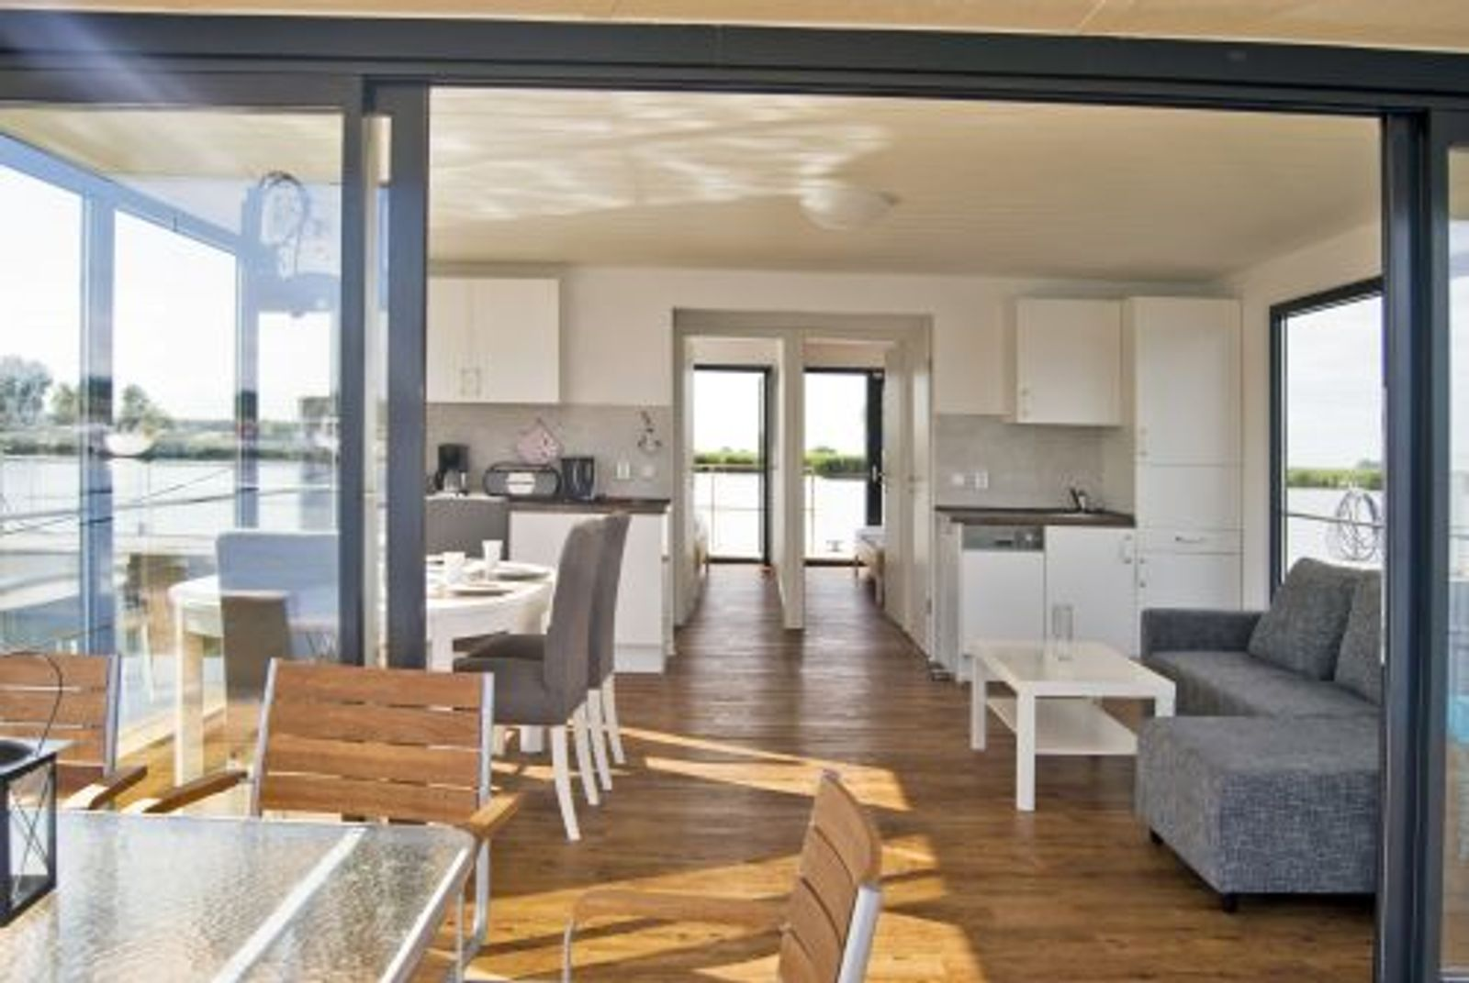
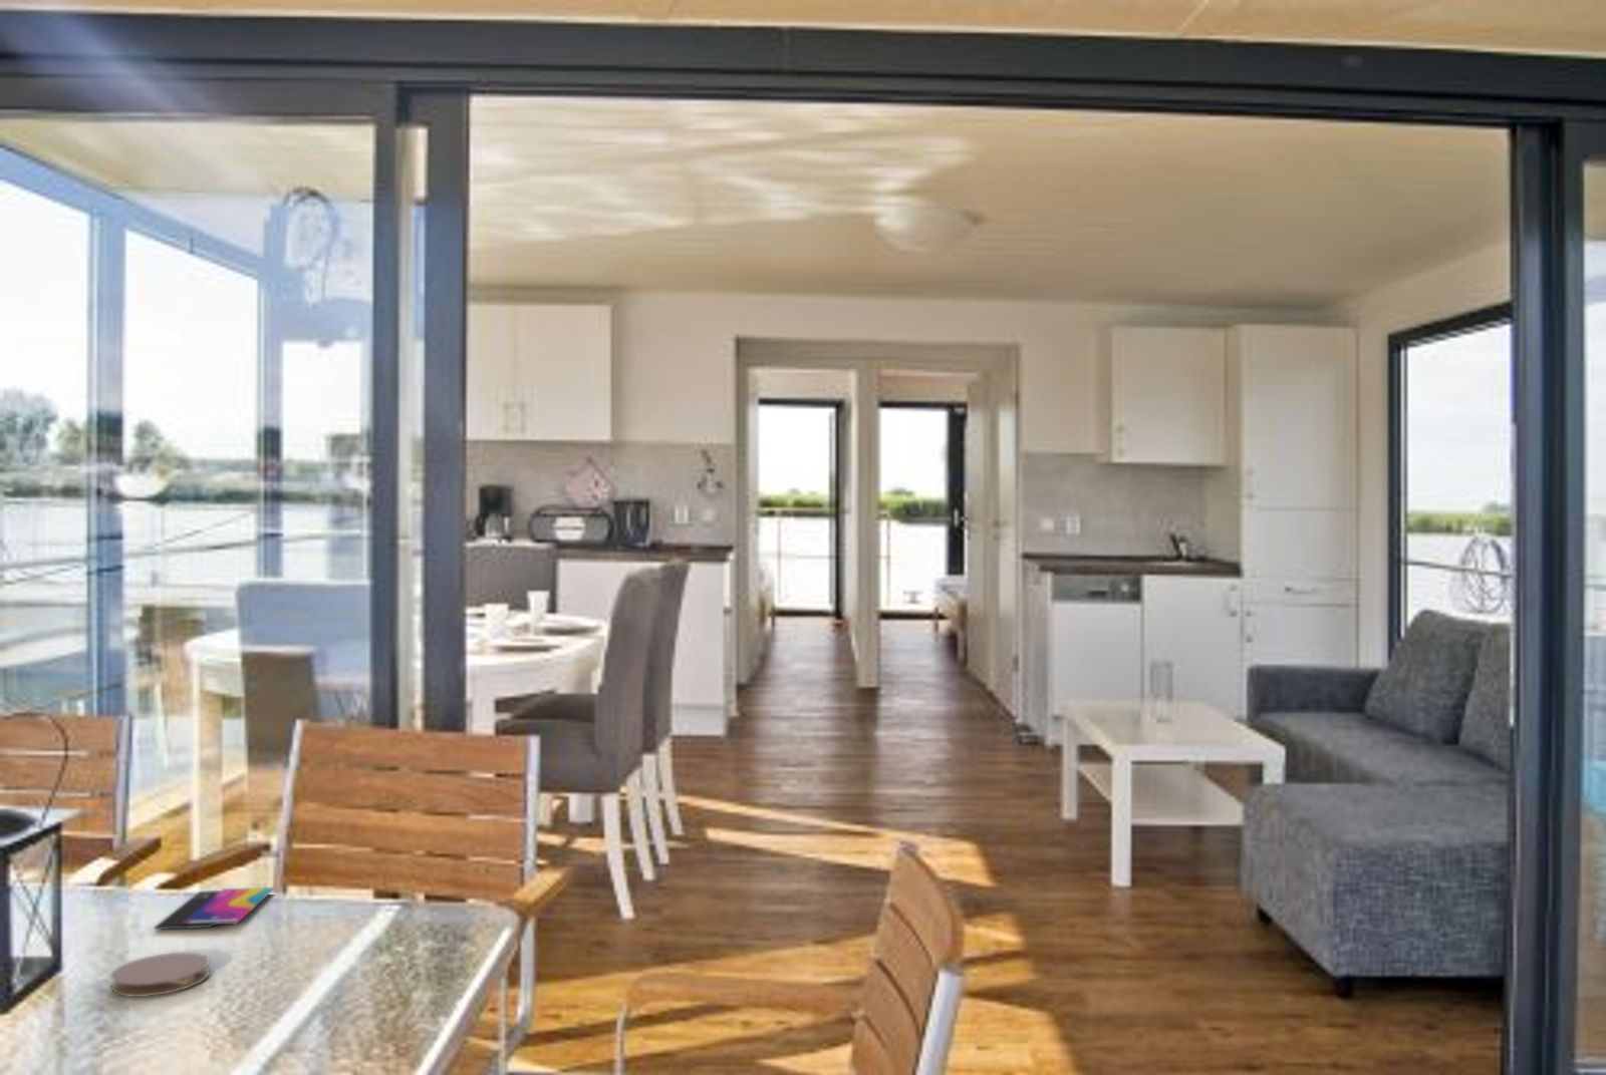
+ smartphone (217, 907)
+ coaster (161, 974)
